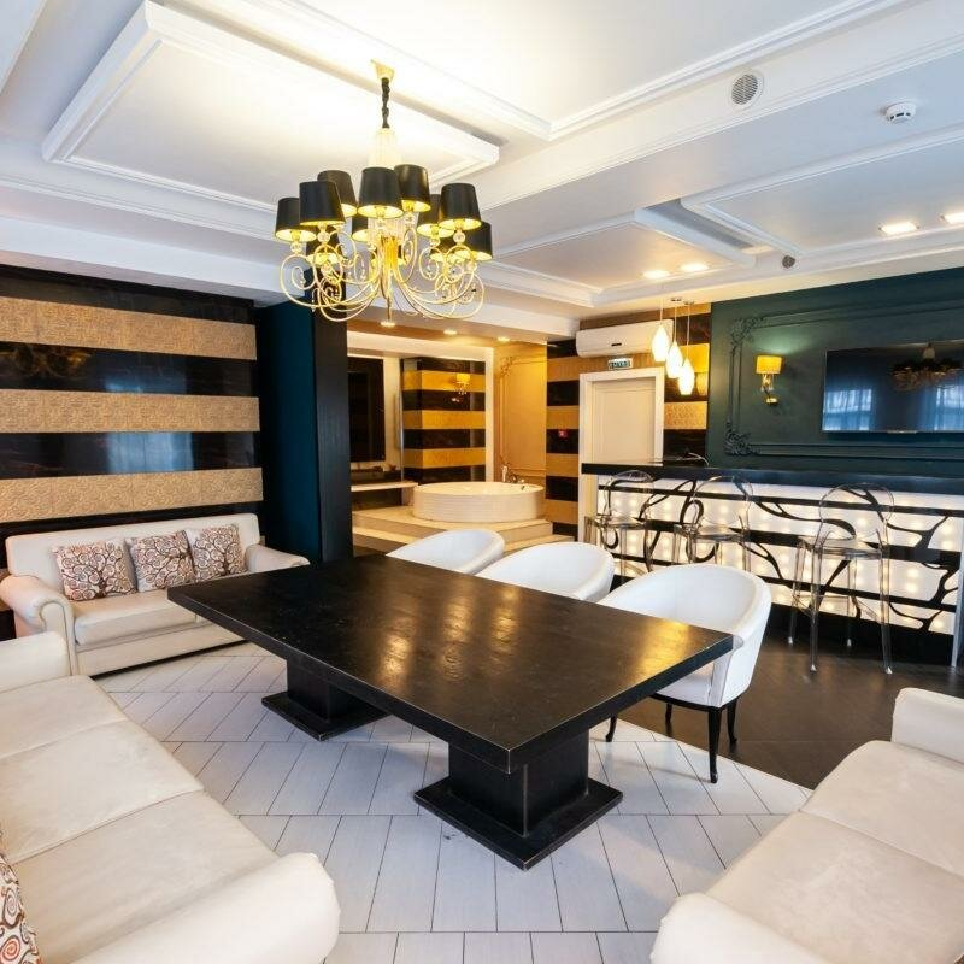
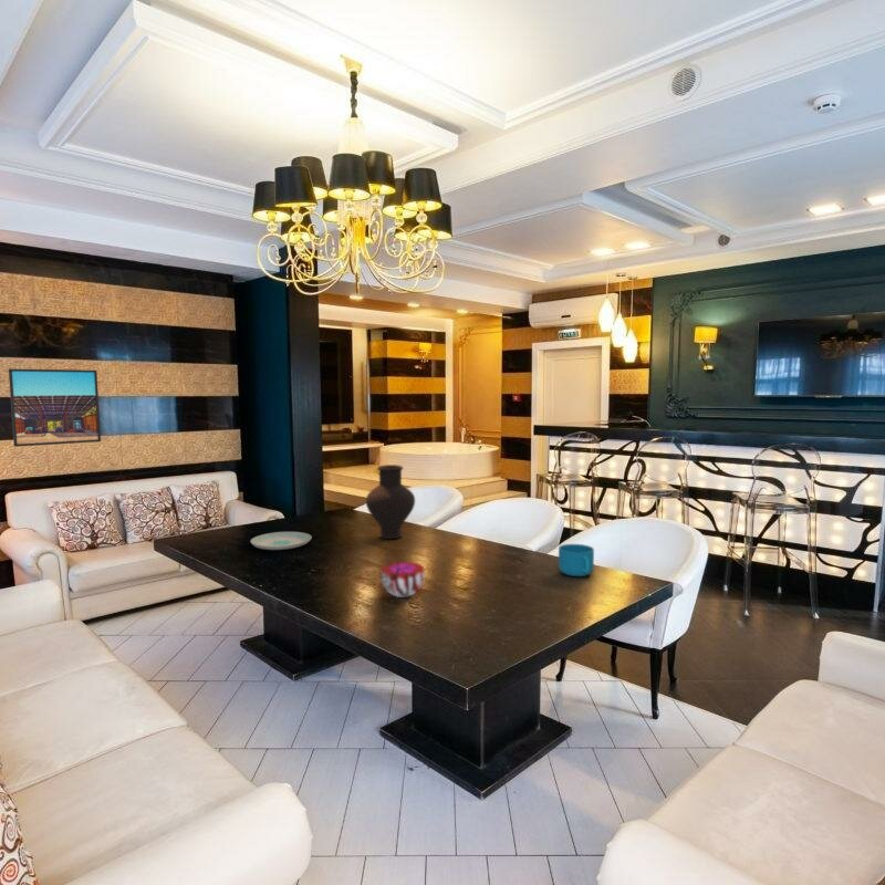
+ plate (281, 541)
+ cup (577, 562)
+ vase (391, 501)
+ decorative bowl (403, 581)
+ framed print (56, 406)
